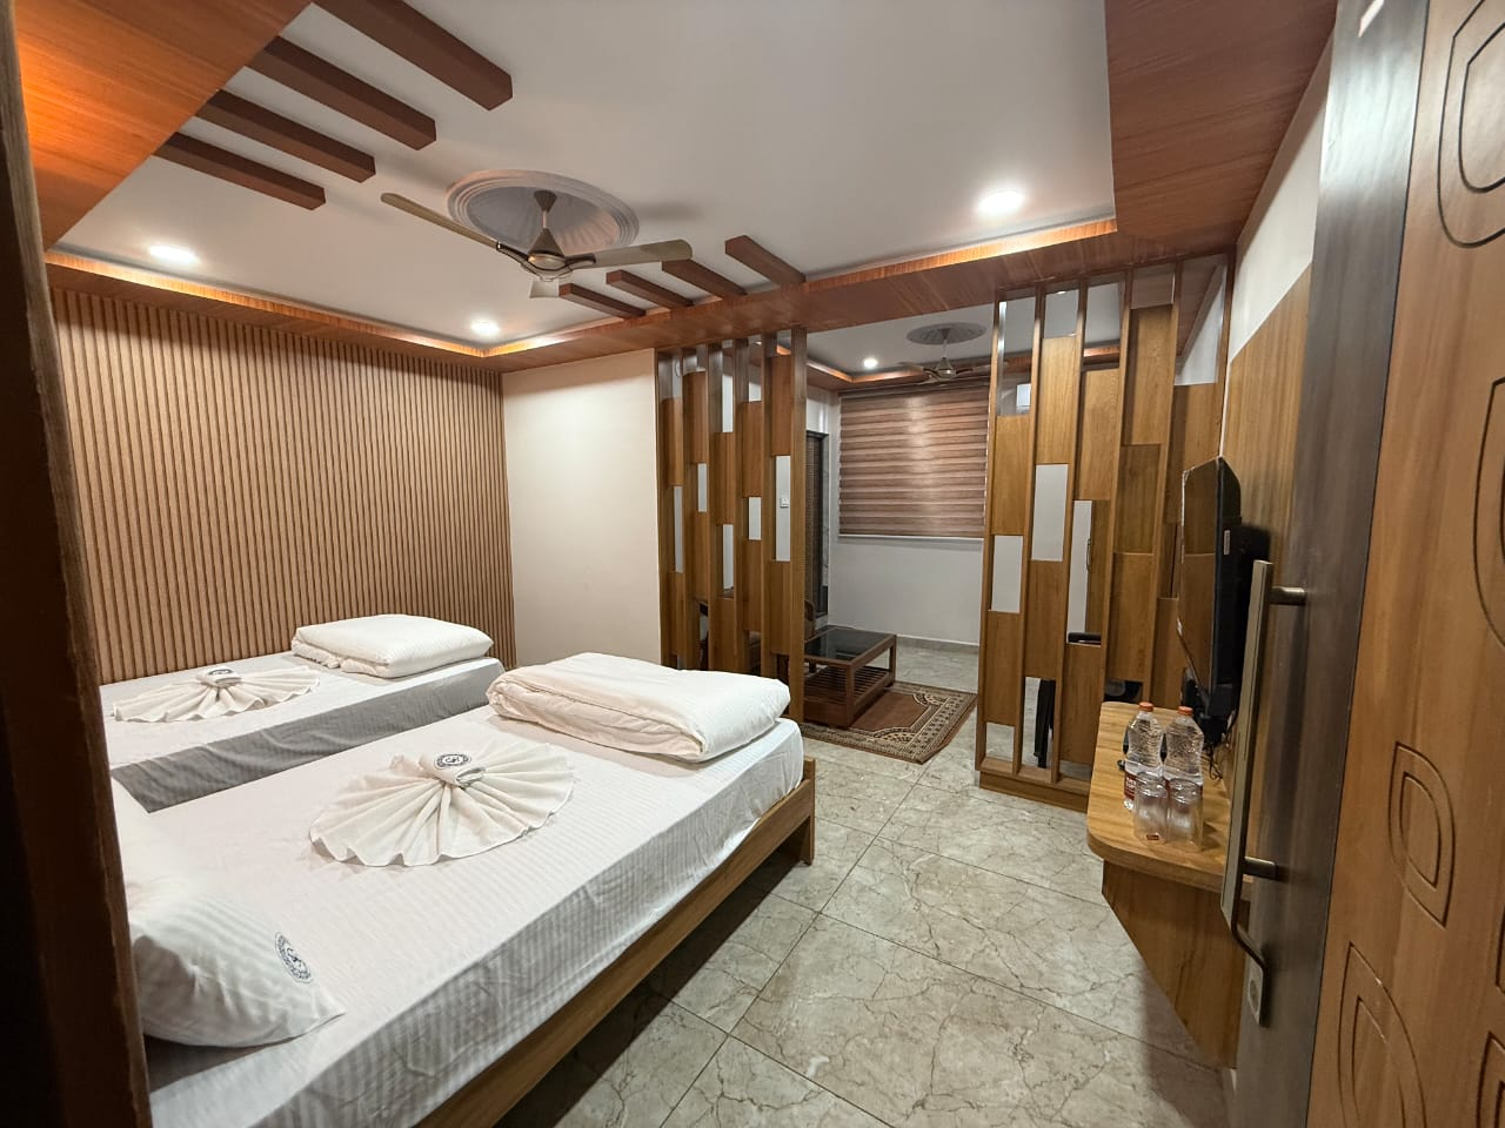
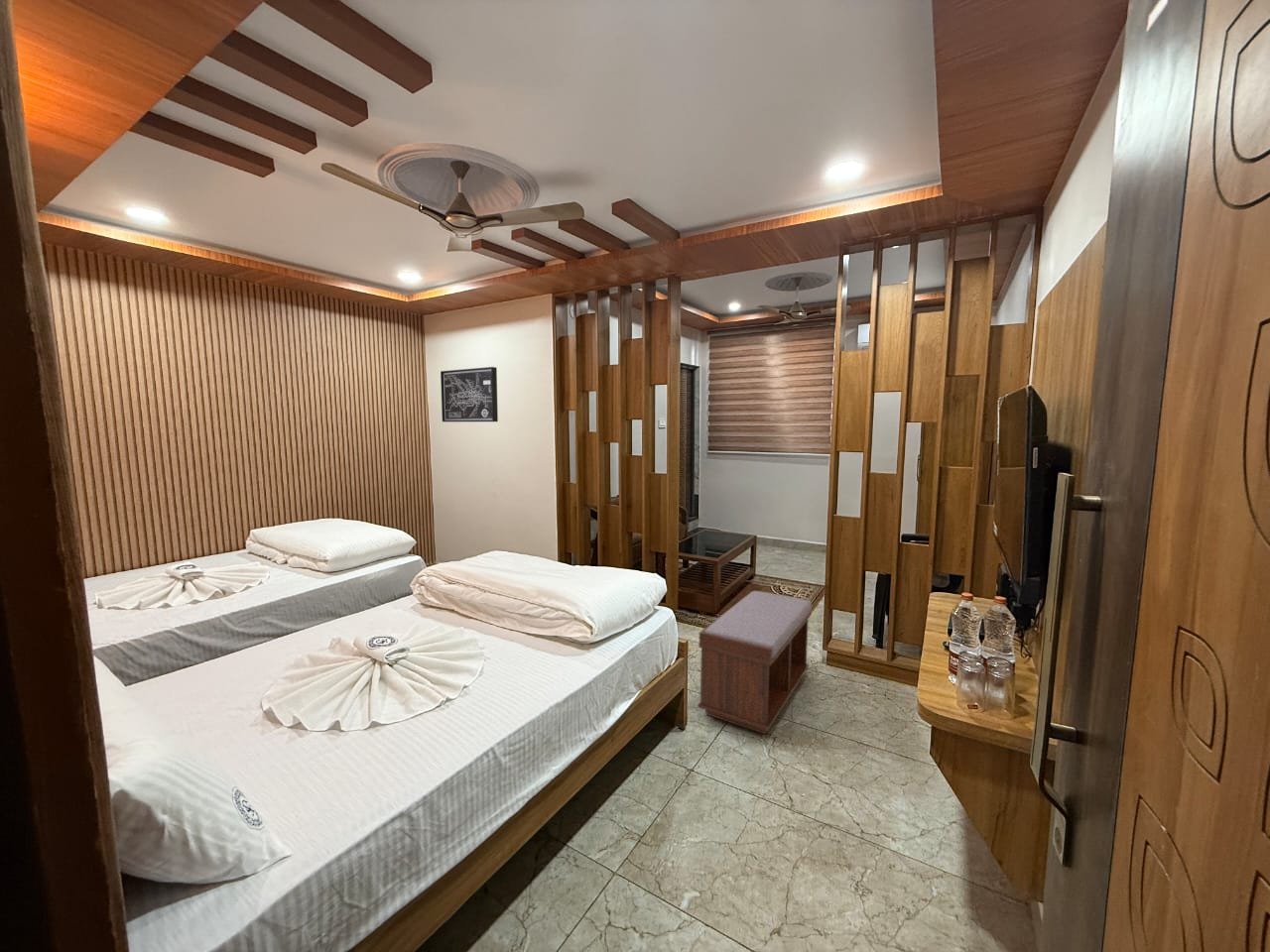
+ wall art (468, 396)
+ bench (759, 653)
